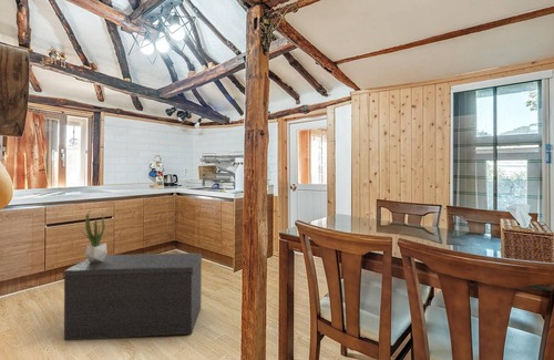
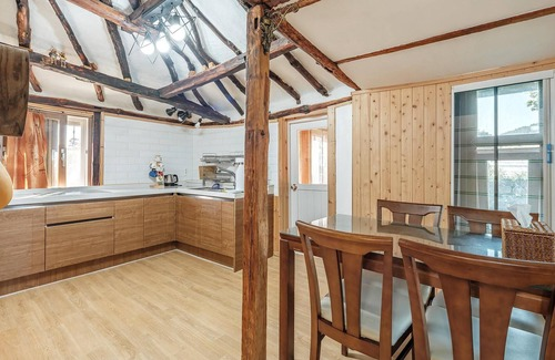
- bench (140, 291)
- potted plant (94, 236)
